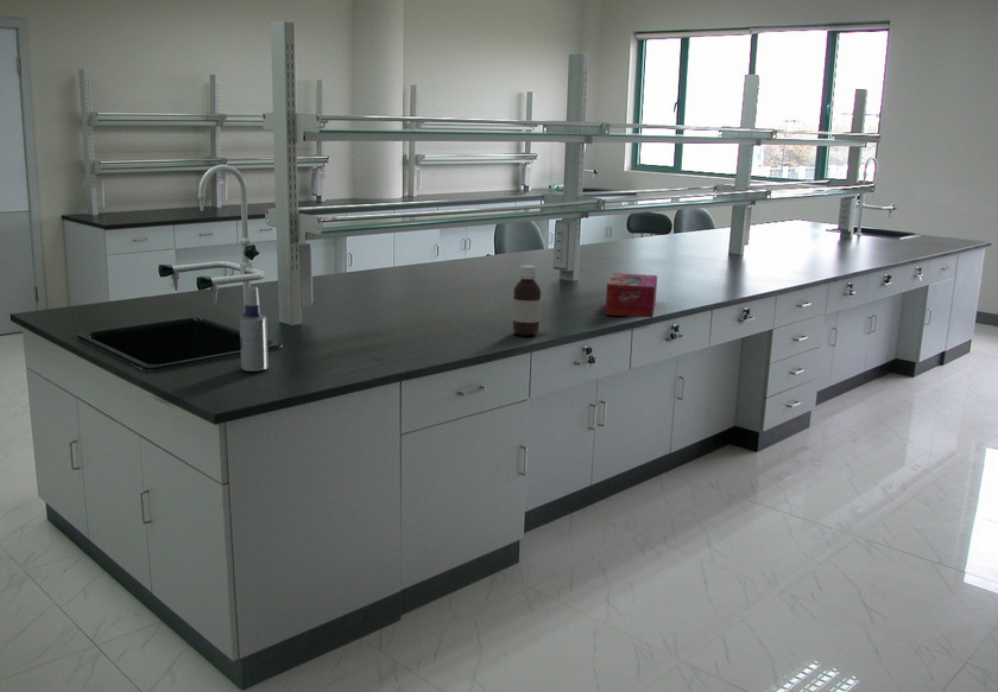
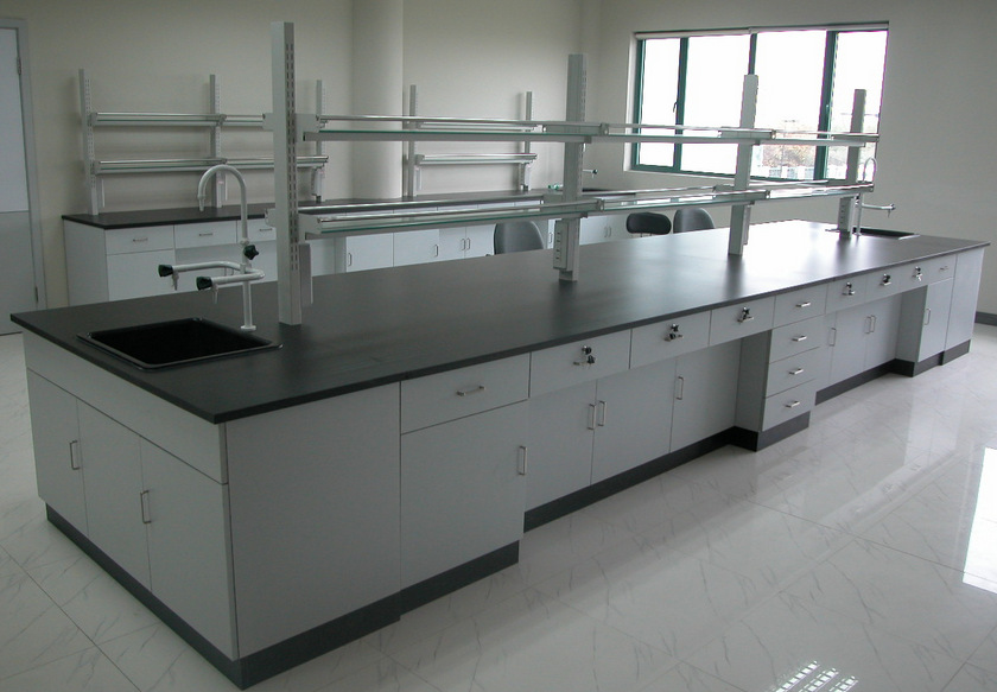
- bottle (526, 299)
- tissue box (632, 293)
- spray bottle (253, 328)
